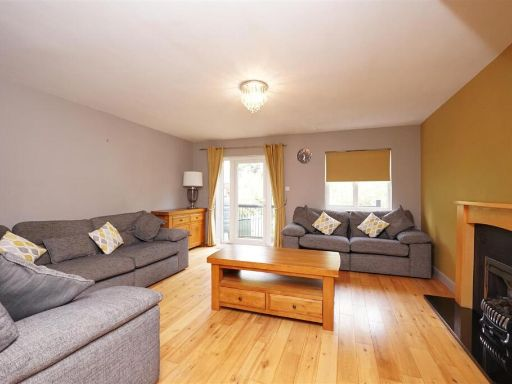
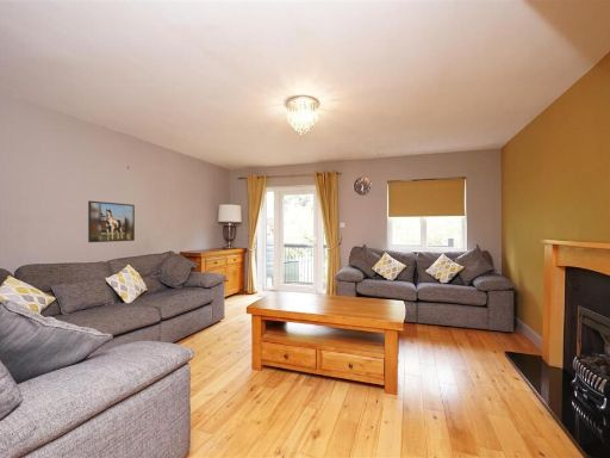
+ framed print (112, 222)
